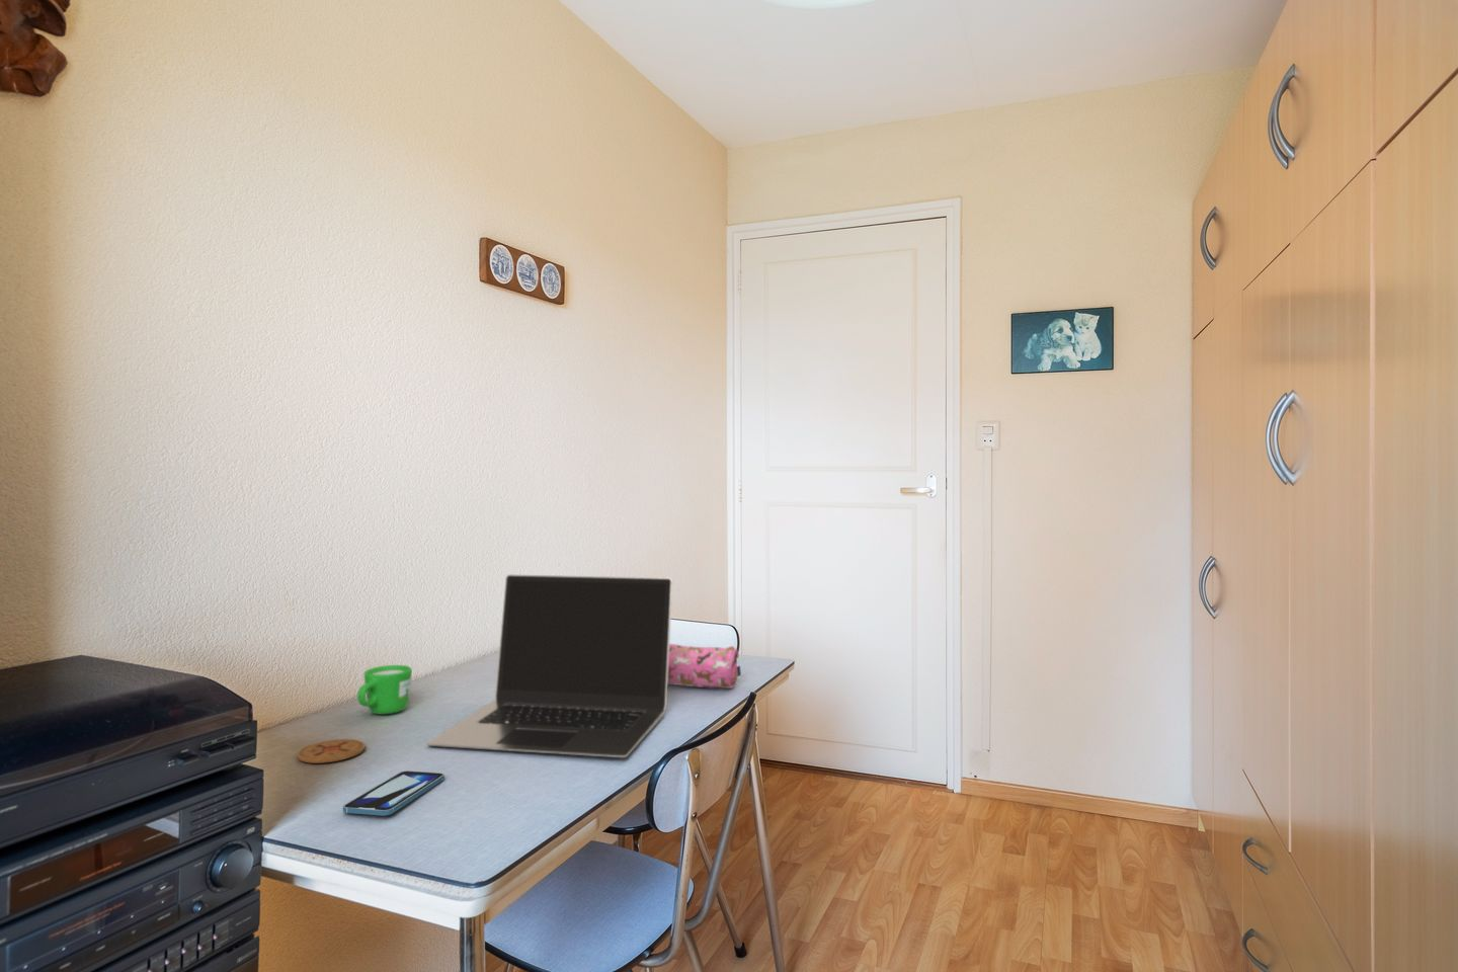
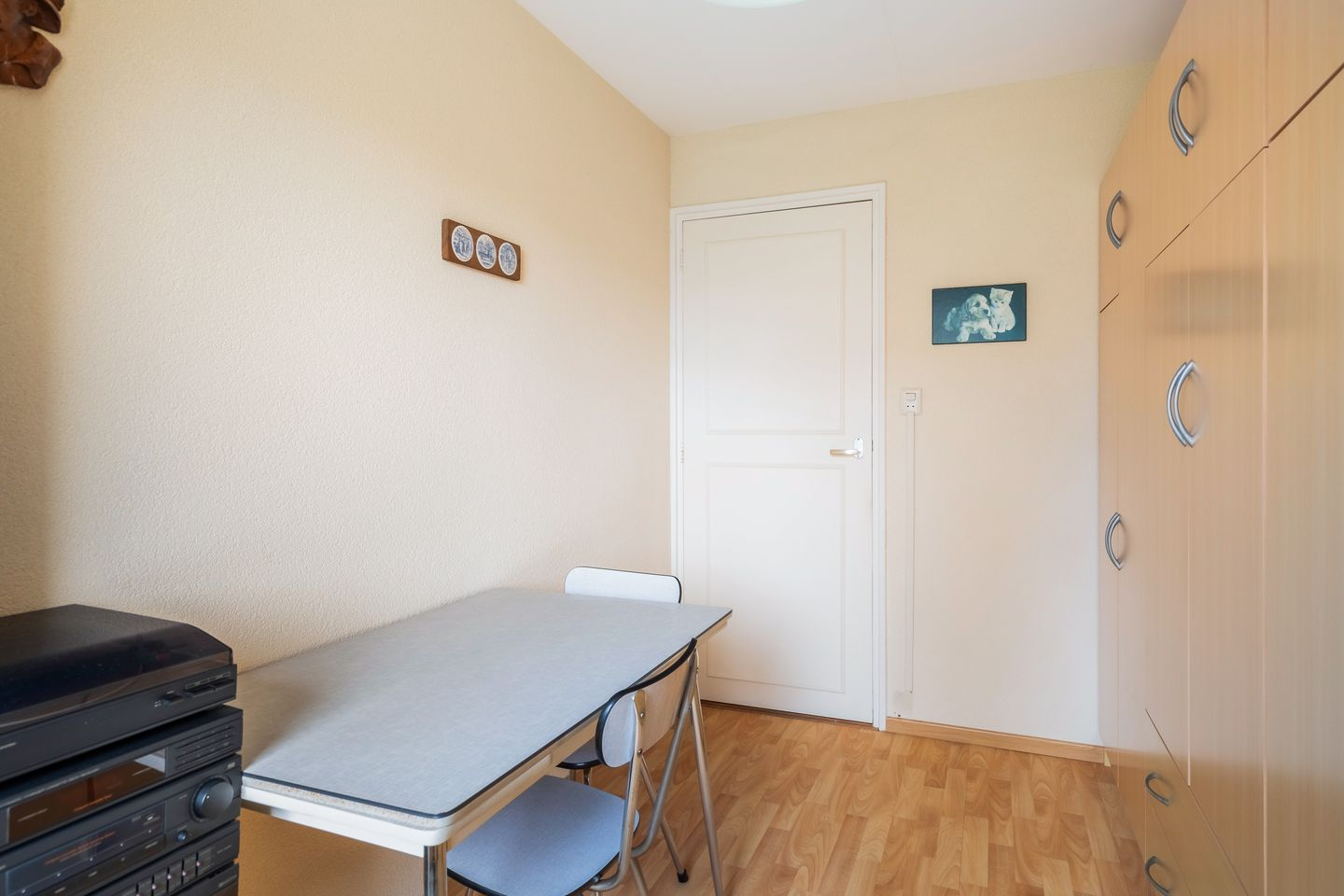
- coaster (331, 751)
- mug (382, 692)
- pencil case (690, 664)
- laptop (559, 655)
- smartphone (396, 792)
